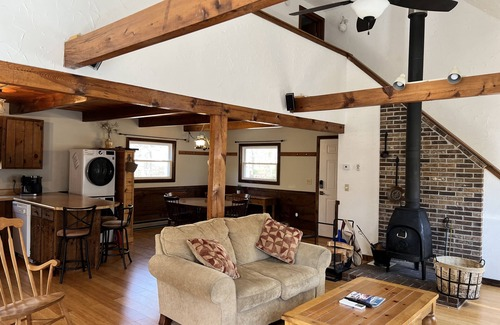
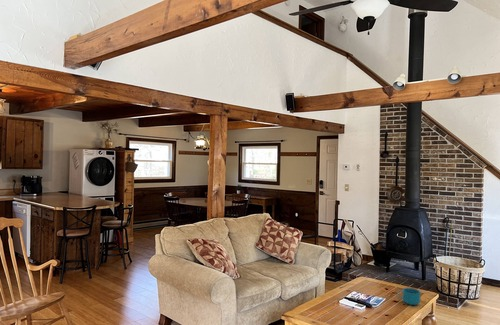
+ cup (408, 296)
